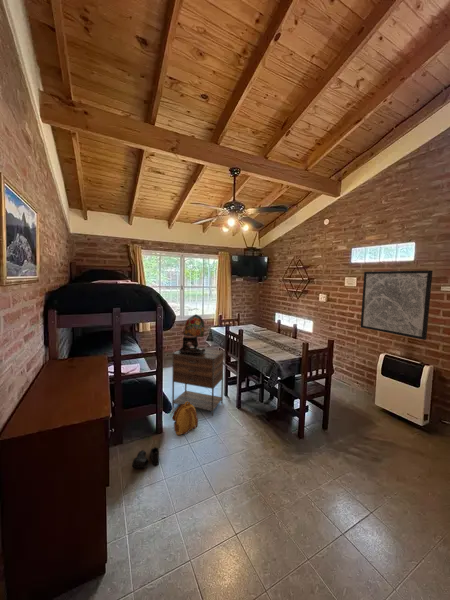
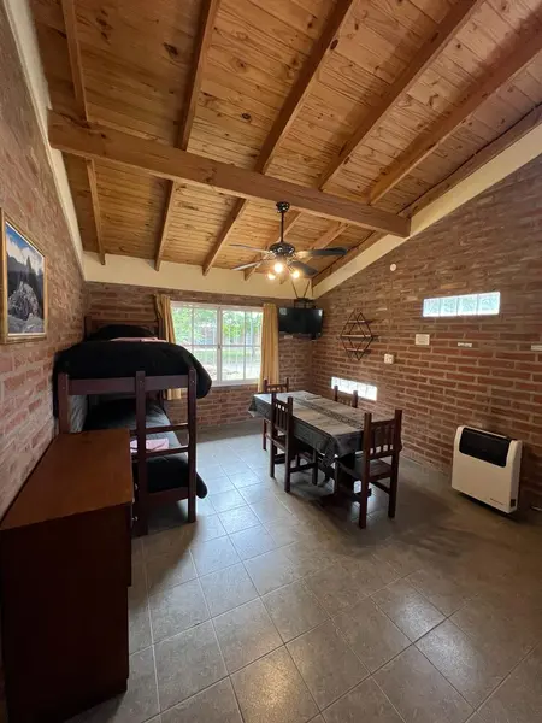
- wall art (392, 302)
- table lamp (194, 333)
- nightstand (197, 379)
- backpack (186, 415)
- boots (144, 455)
